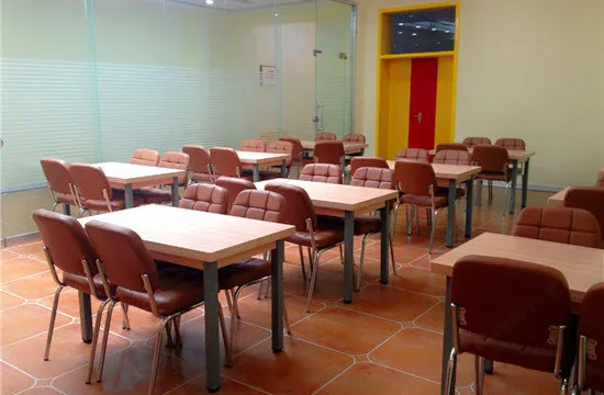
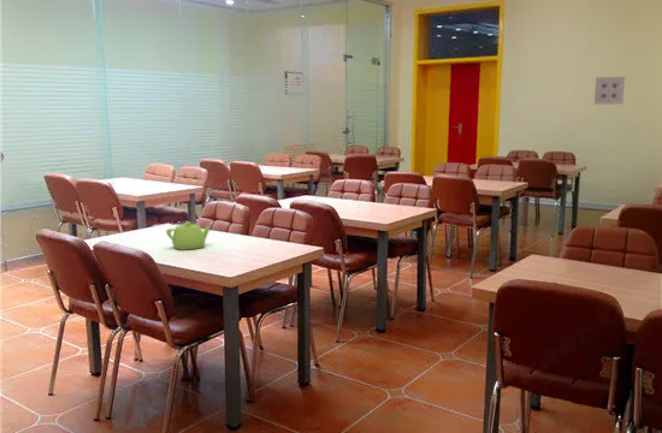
+ teapot (189, 233)
+ wall art (609, 90)
